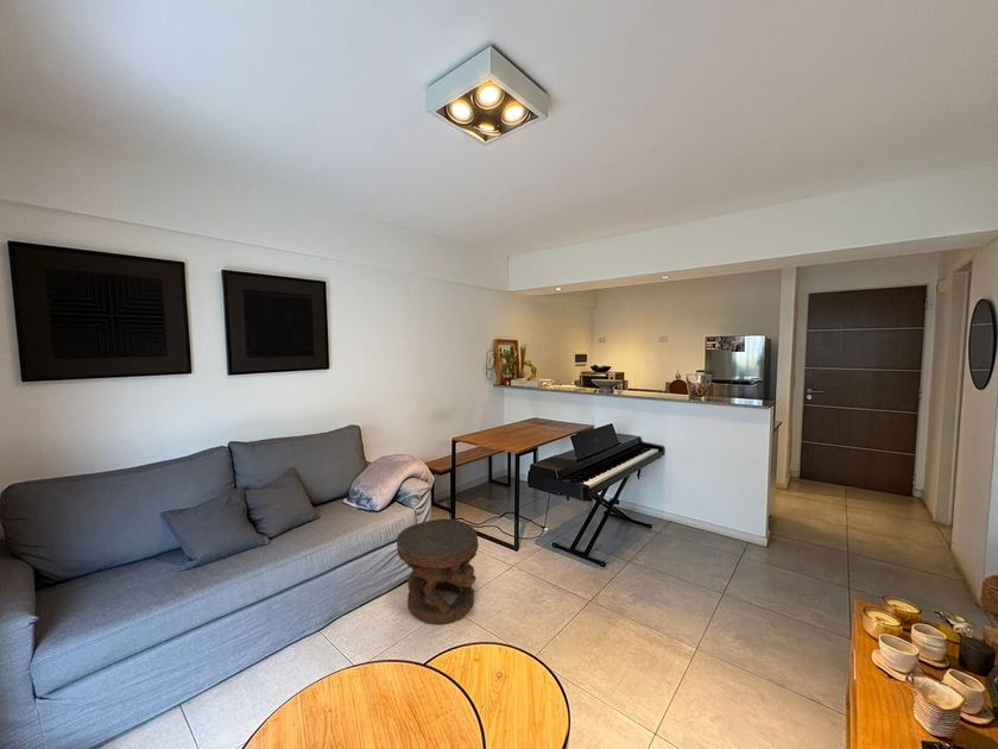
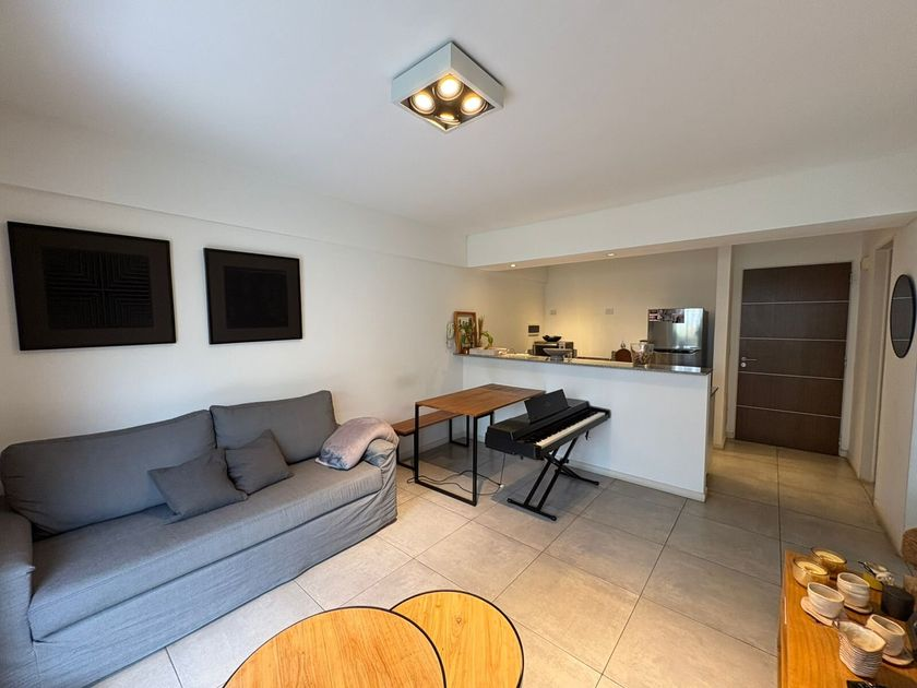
- side table (440, 568)
